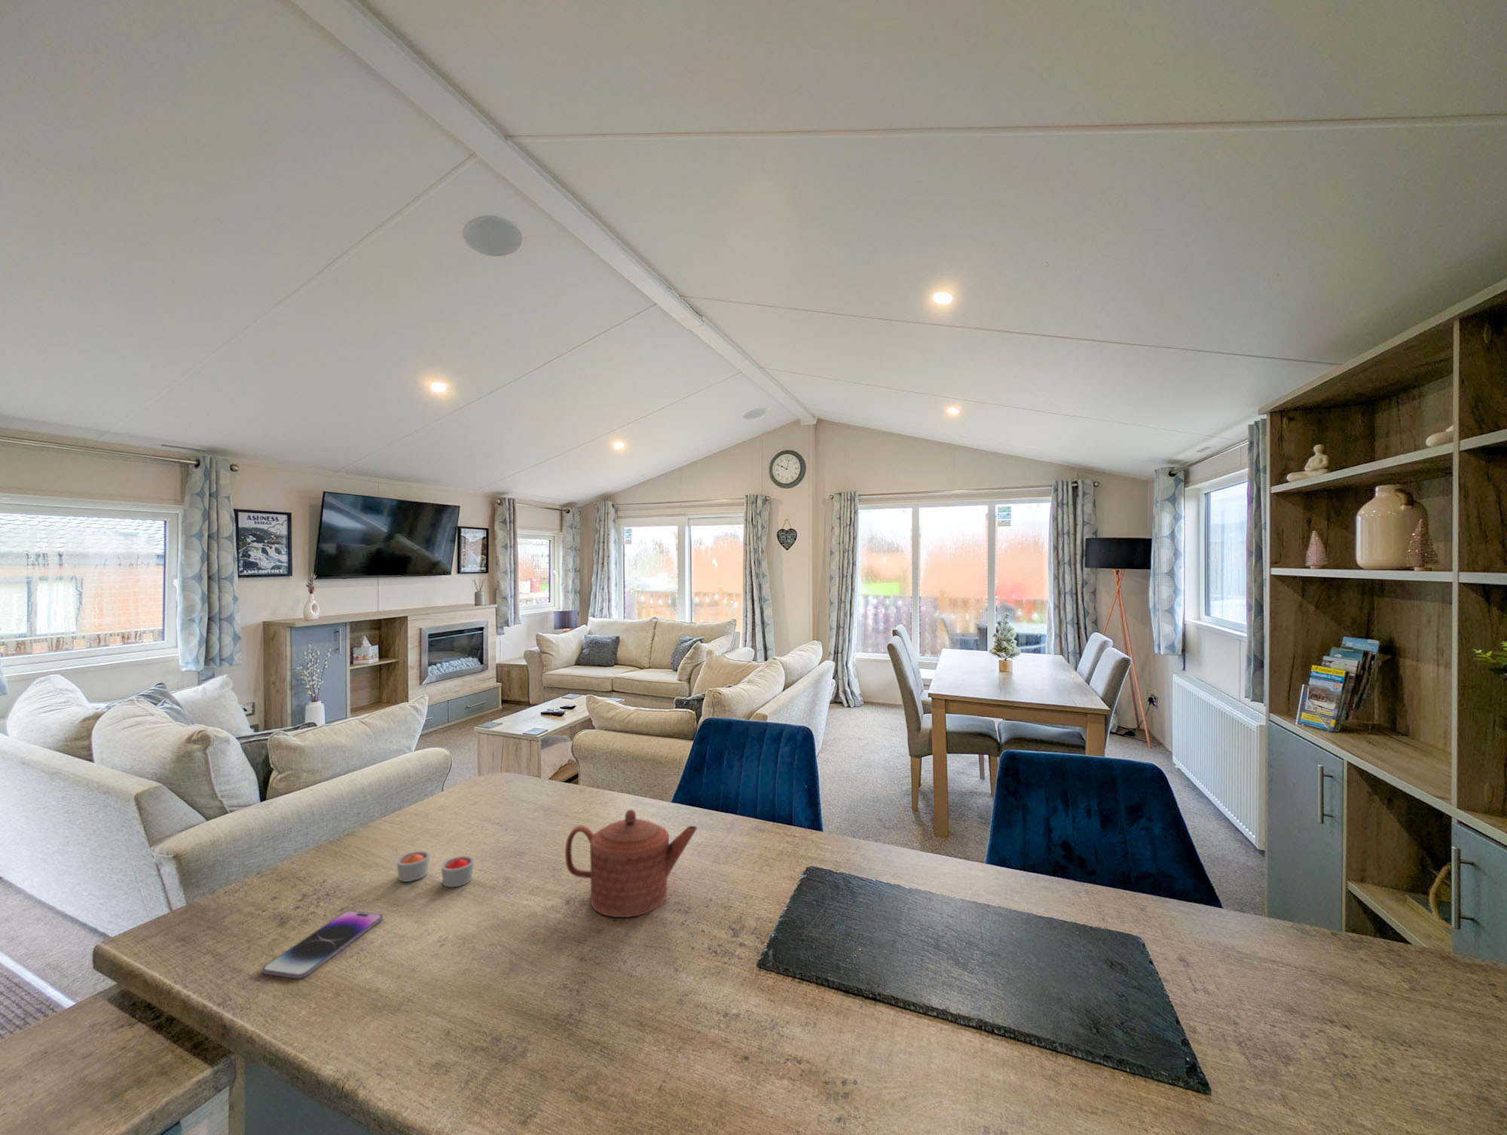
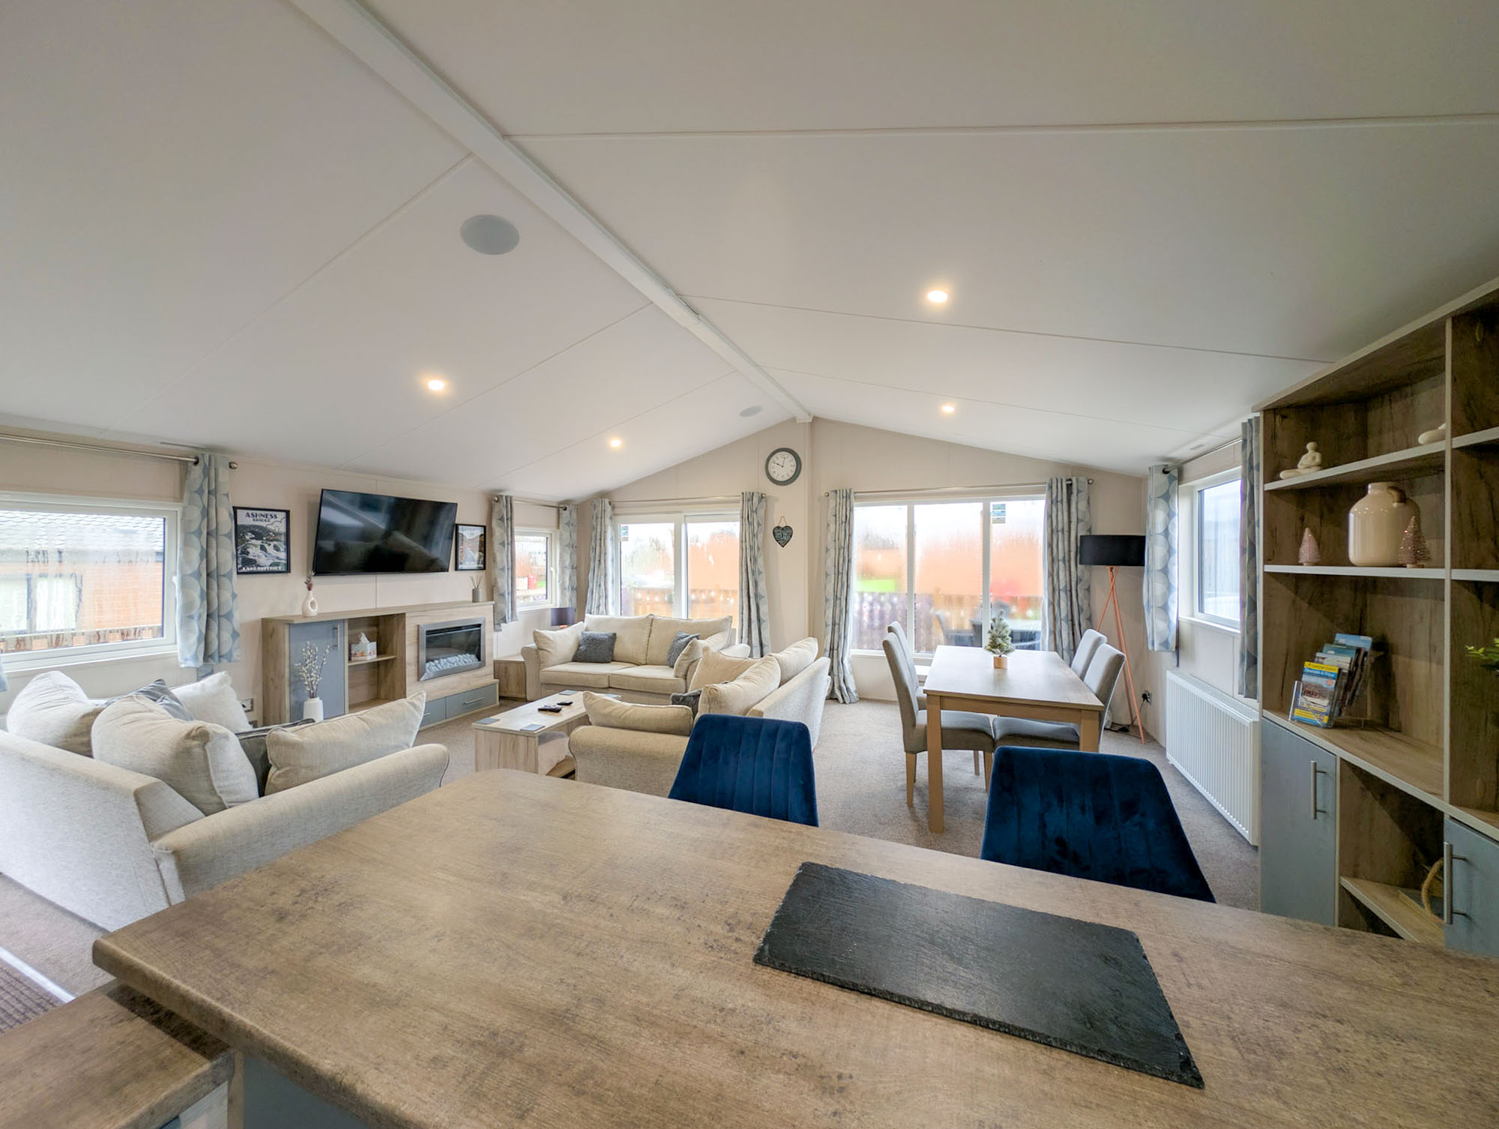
- candle (441, 868)
- smartphone (327, 942)
- teapot (630, 854)
